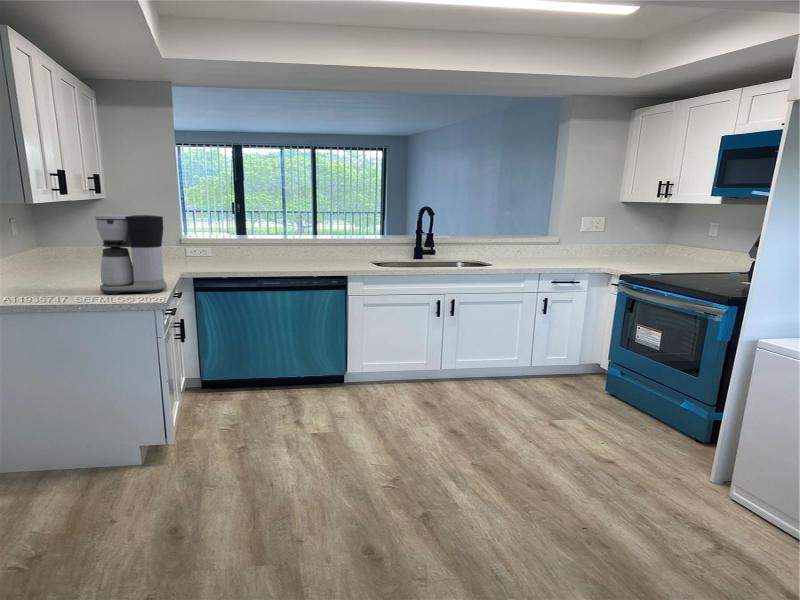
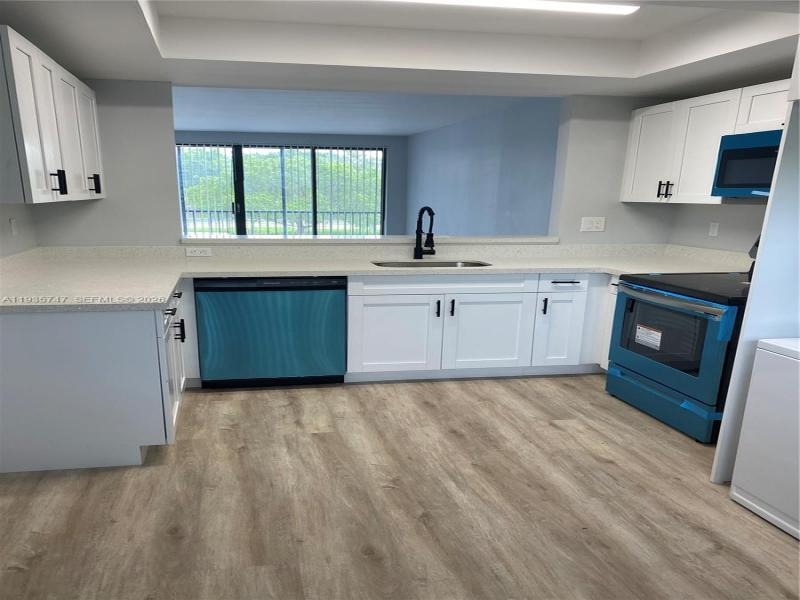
- coffee maker (132, 252)
